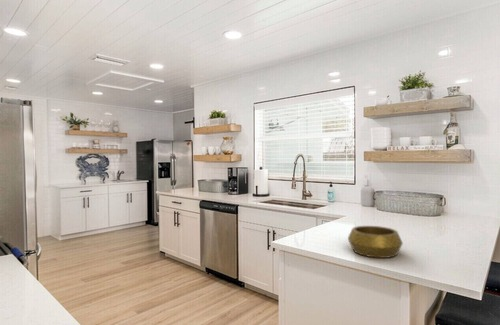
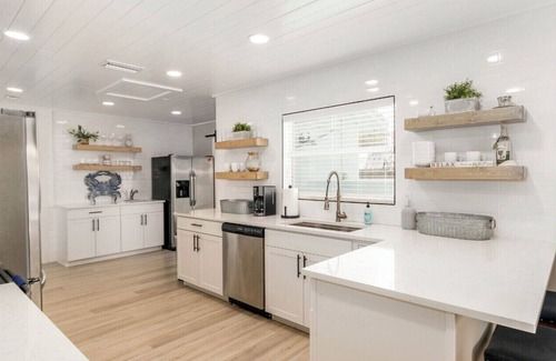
- decorative bowl (374, 240)
